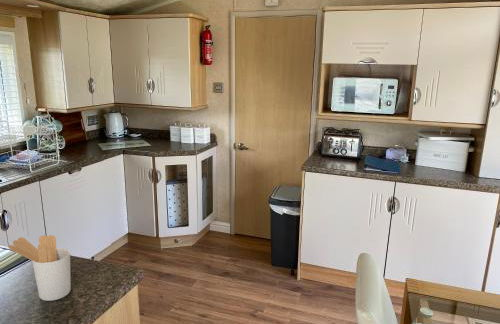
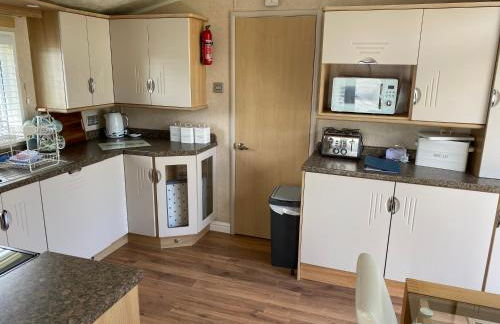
- utensil holder (42, 266)
